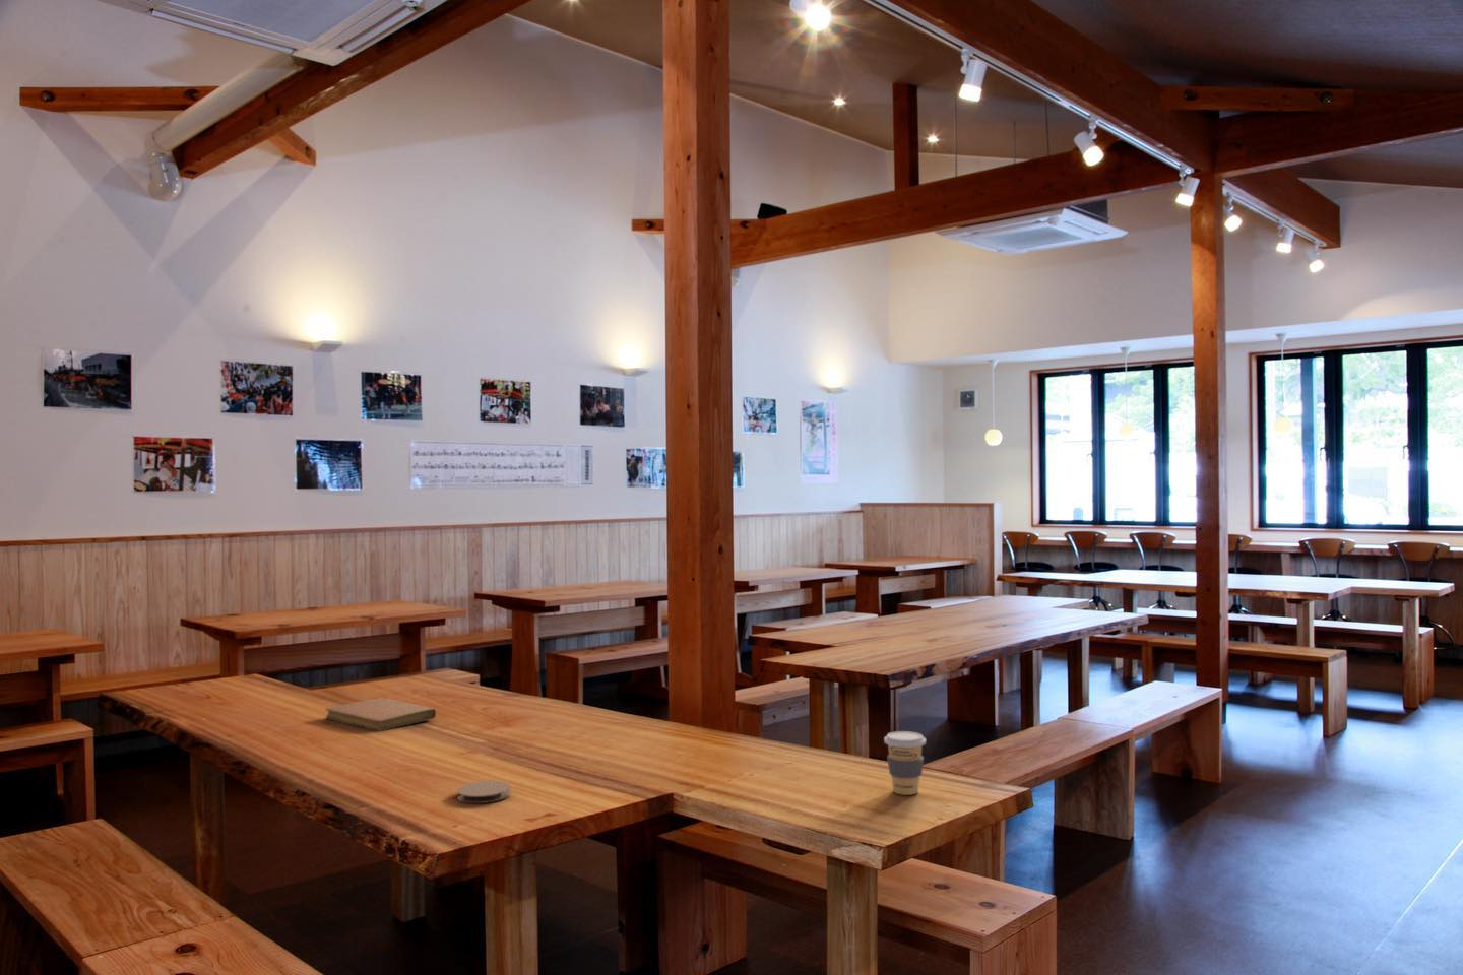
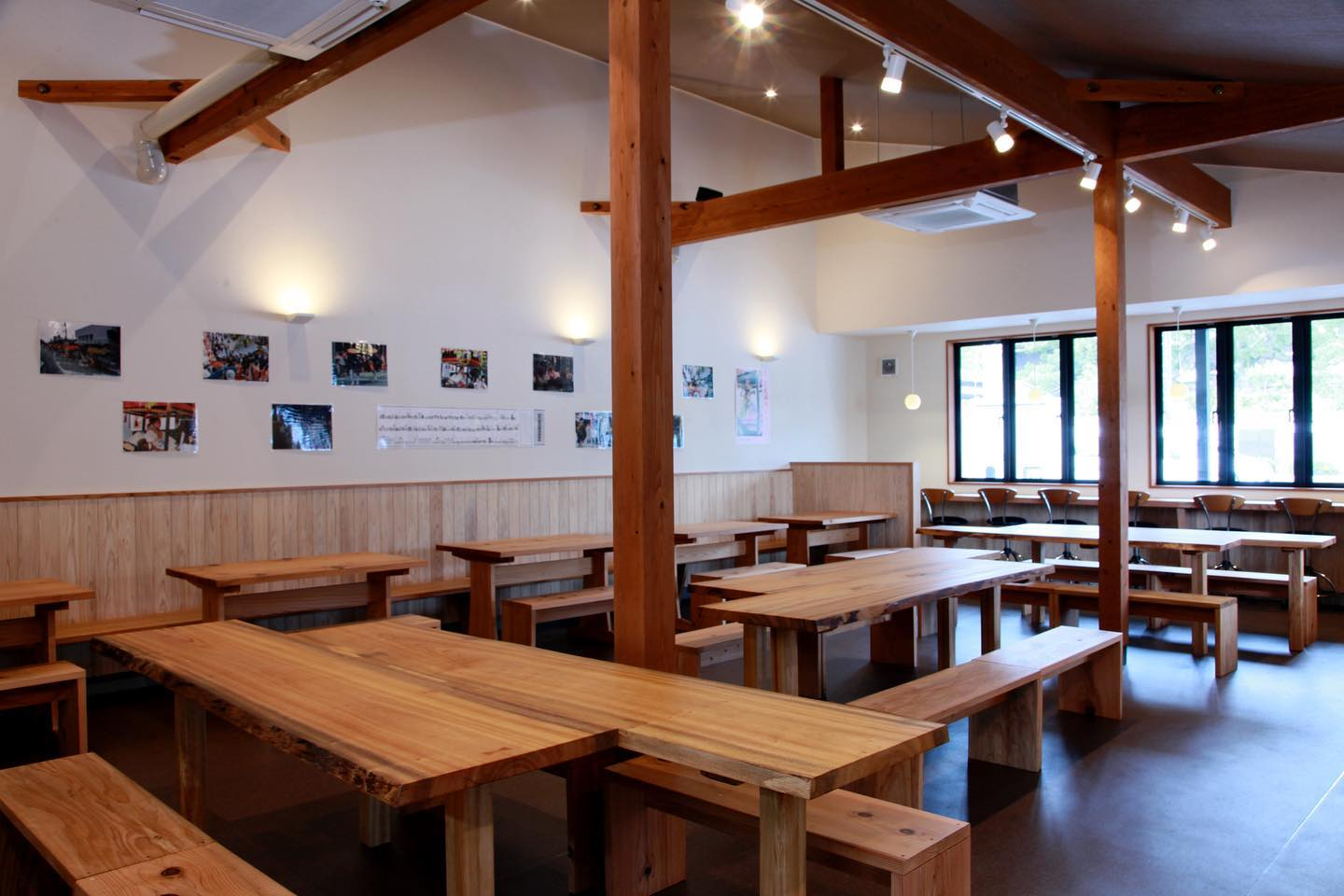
- coaster (483, 791)
- coffee cup (906, 763)
- notebook (380, 713)
